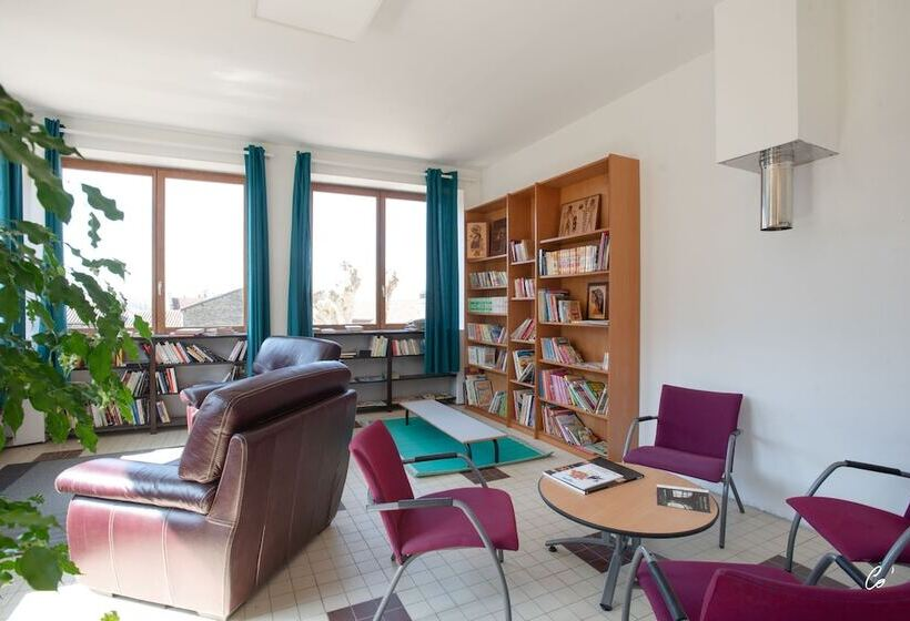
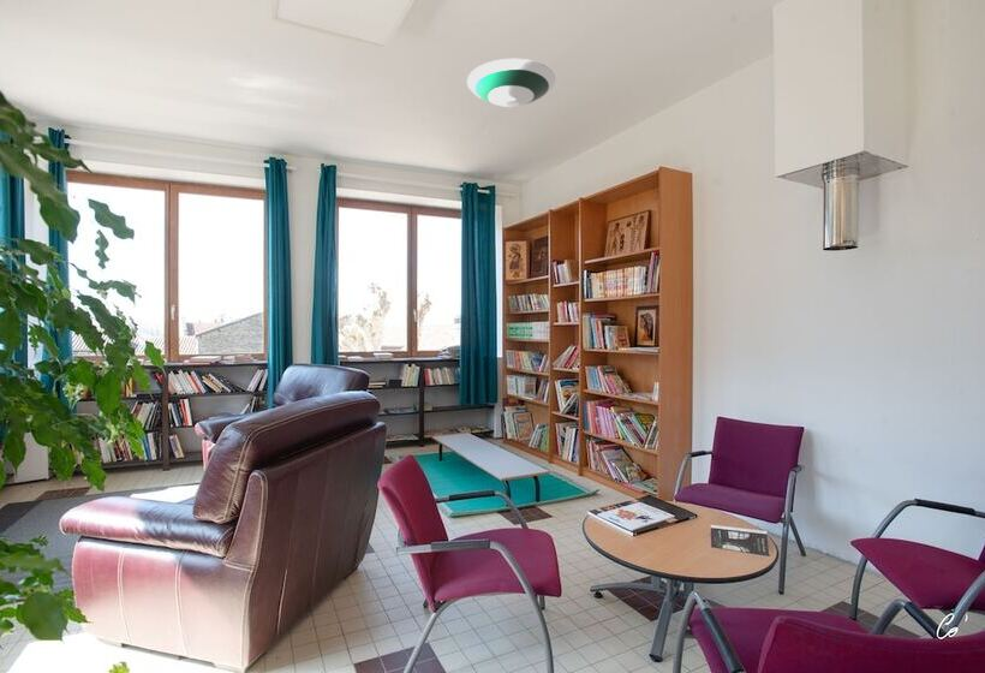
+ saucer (511, 93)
